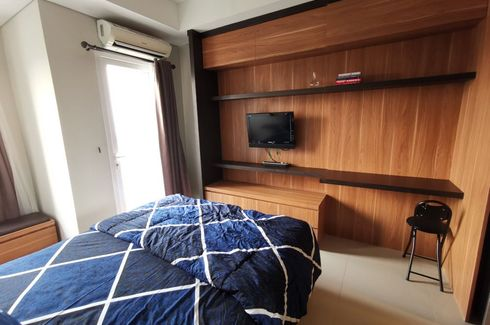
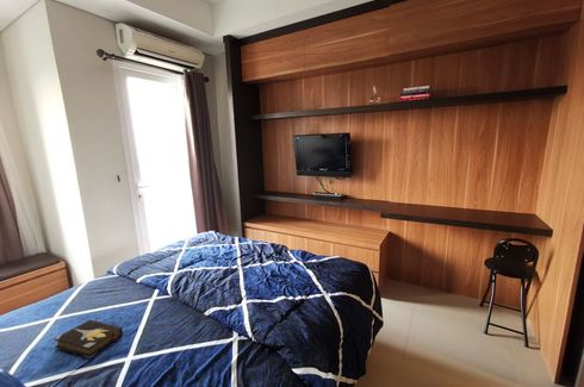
+ hardback book (88, 336)
